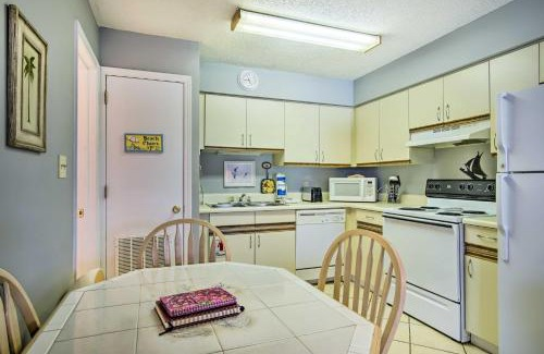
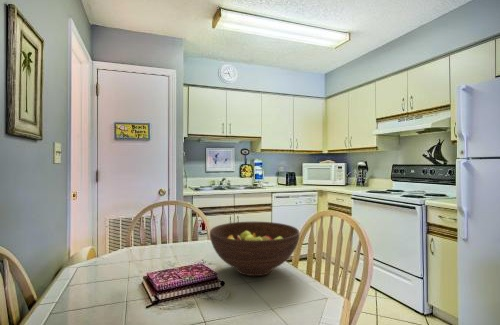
+ fruit bowl (254, 250)
